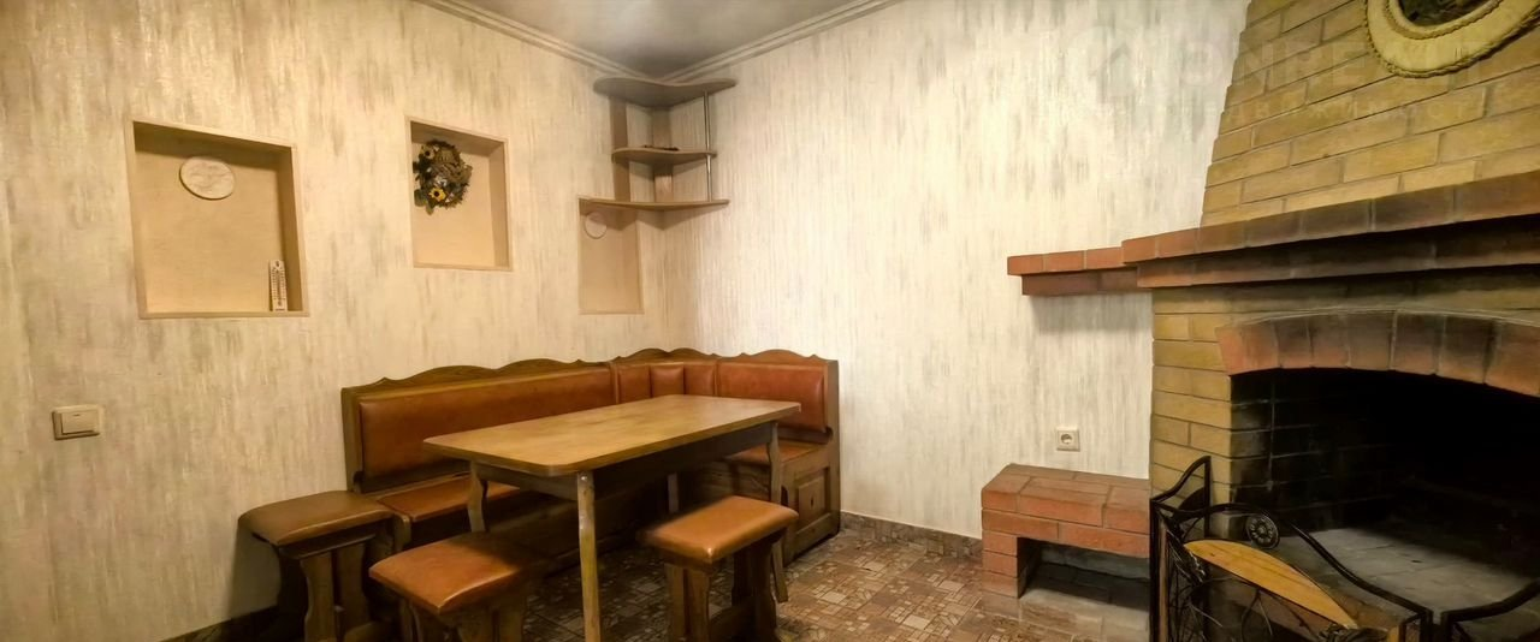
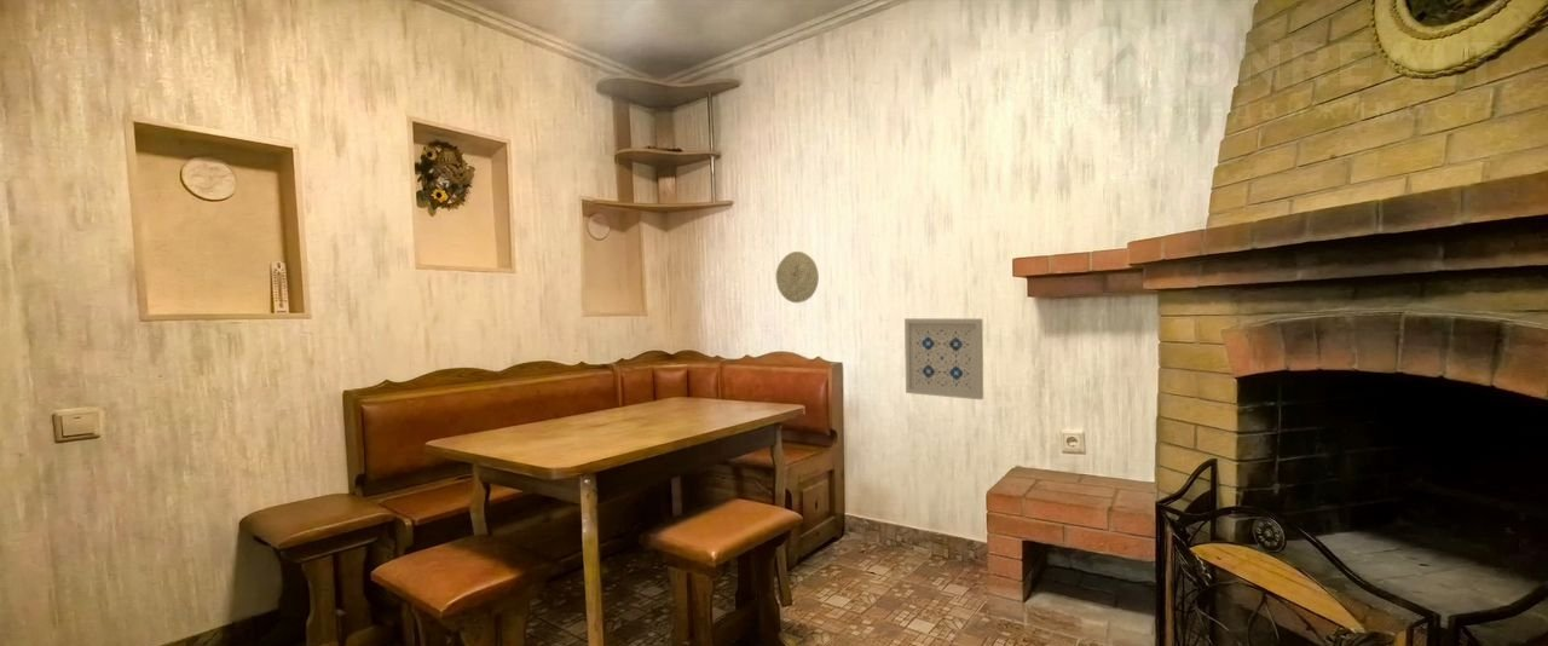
+ wall art (942, 357)
+ decorative plate (796, 277)
